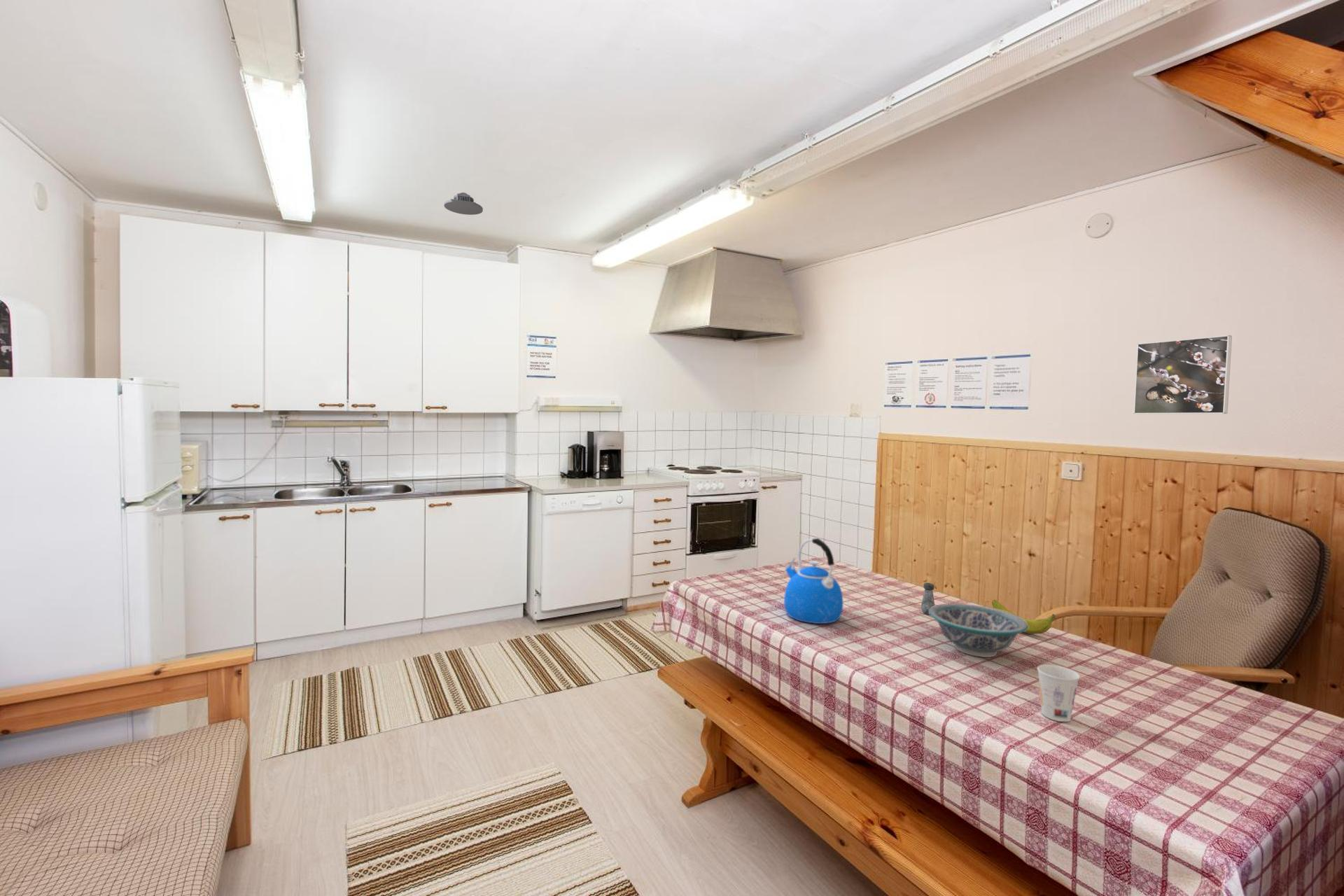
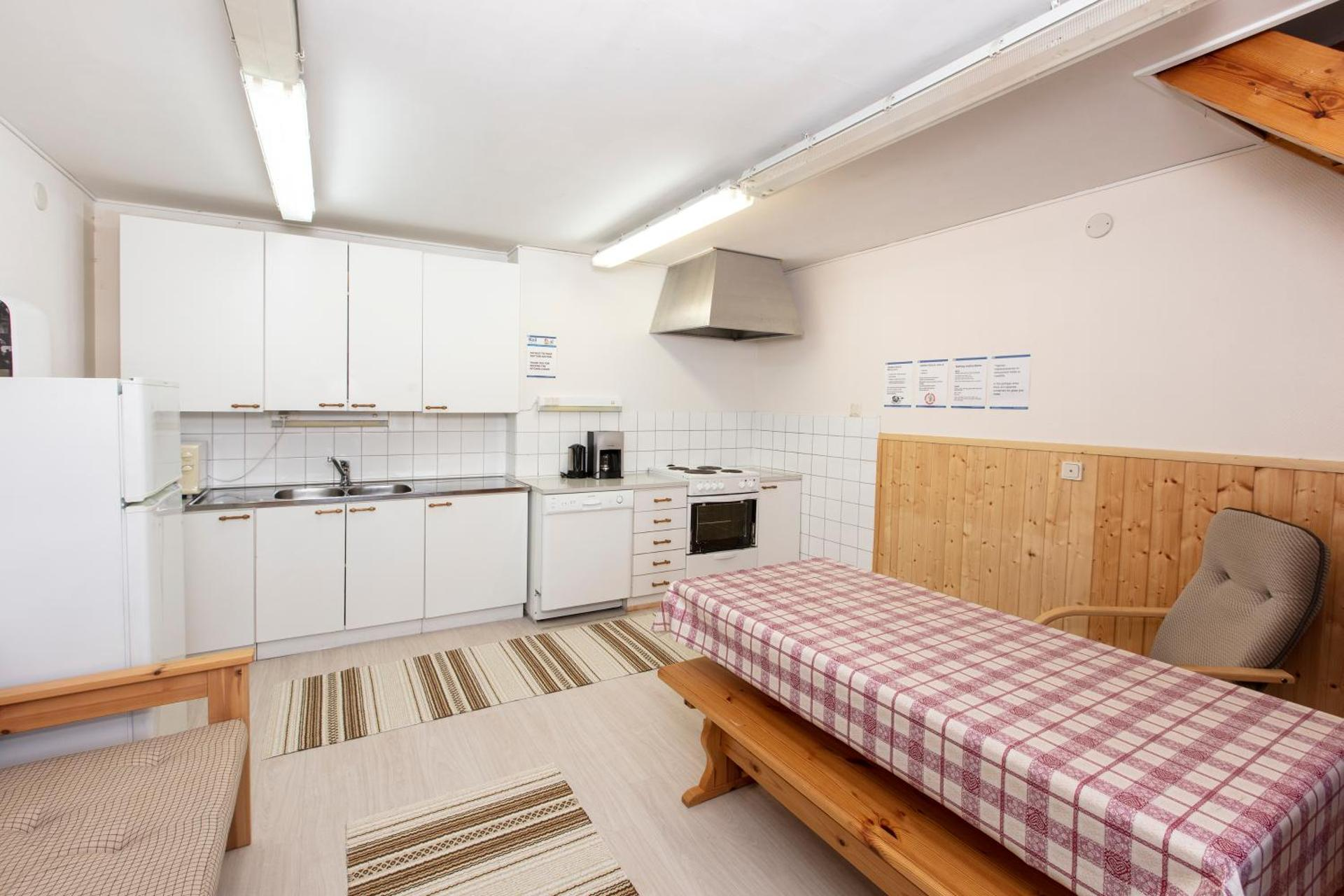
- salt shaker (928, 598)
- kettle (809, 575)
- bowl (976, 633)
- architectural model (463, 200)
- cup (1057, 693)
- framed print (1180, 377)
- banana (1022, 618)
